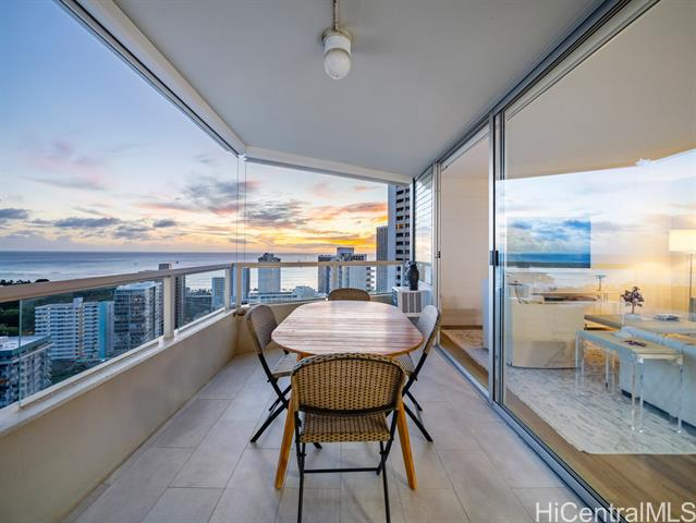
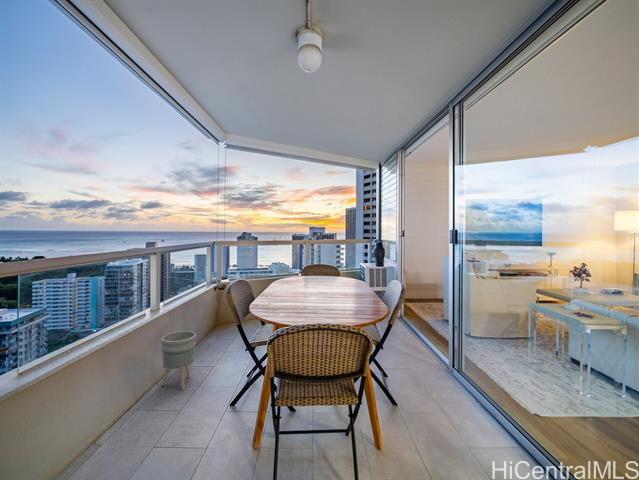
+ planter (178, 359)
